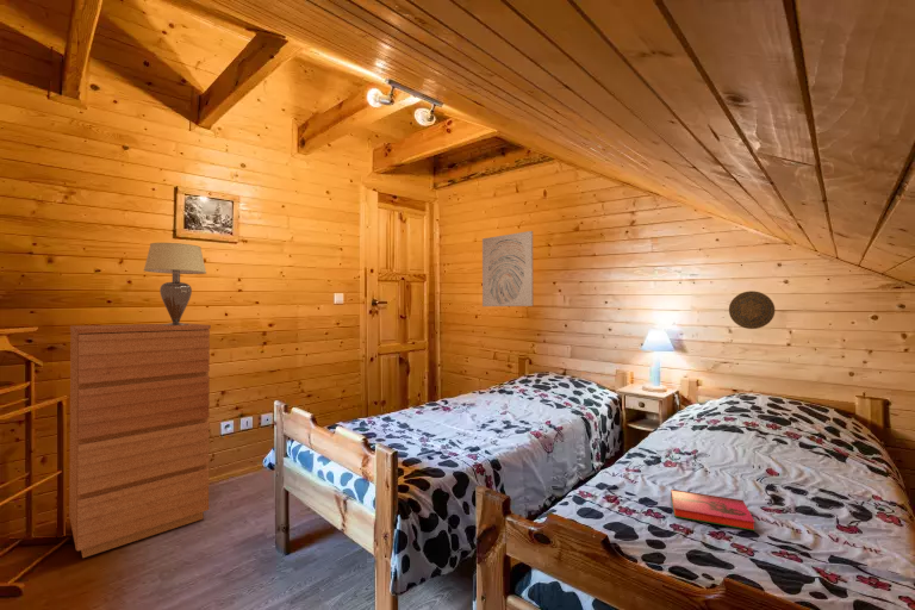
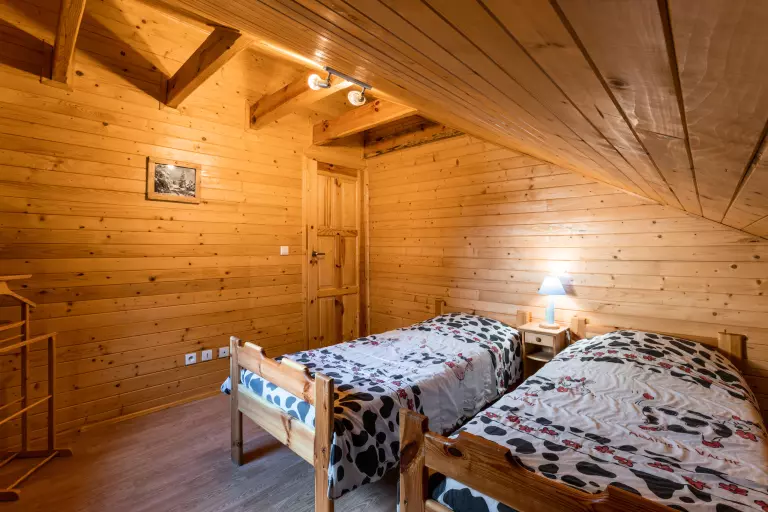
- dresser (141, 423)
- hardback book (709, 508)
- decorative plate (751, 310)
- lampshade (175, 285)
- wall art (506, 270)
